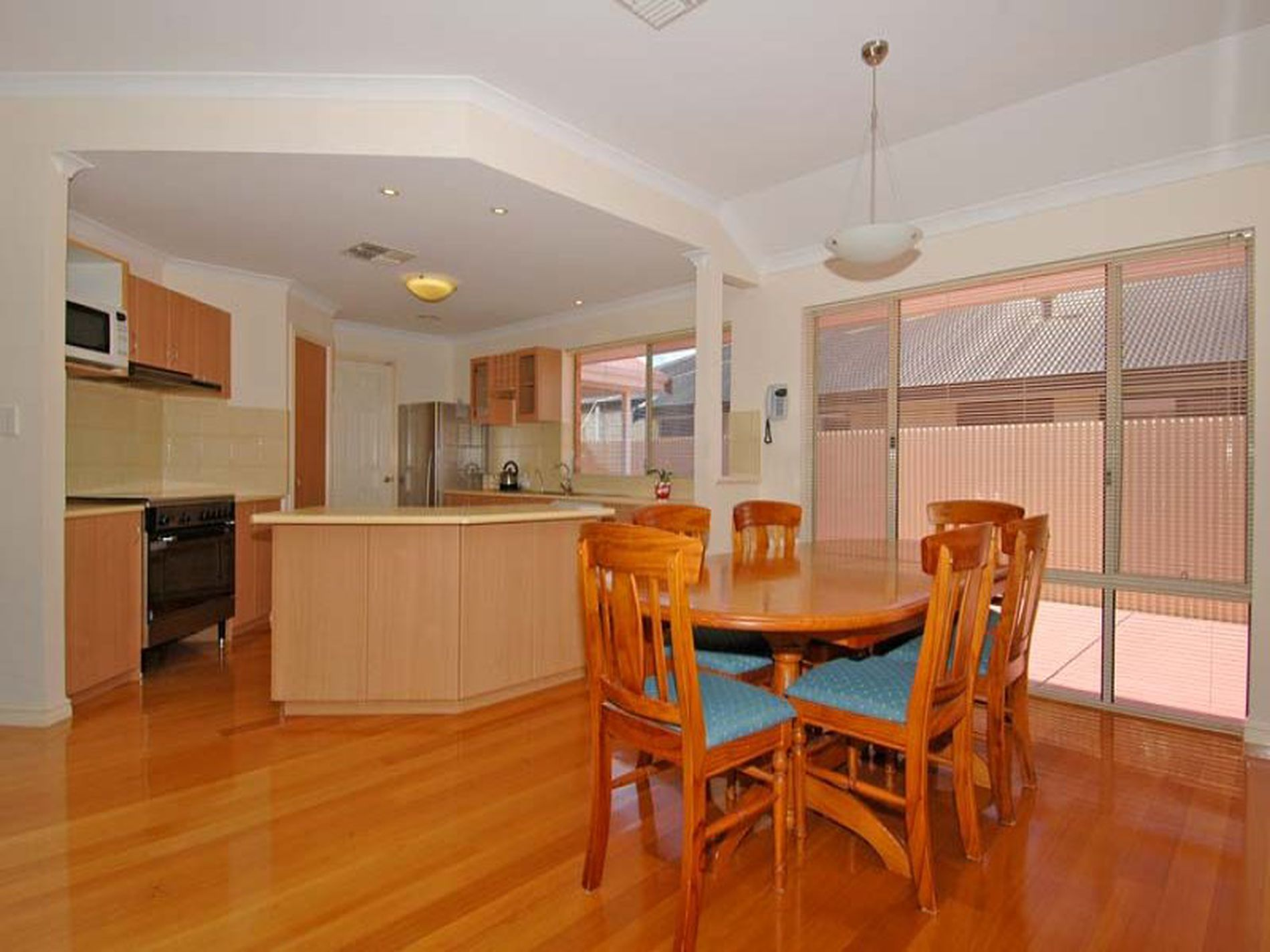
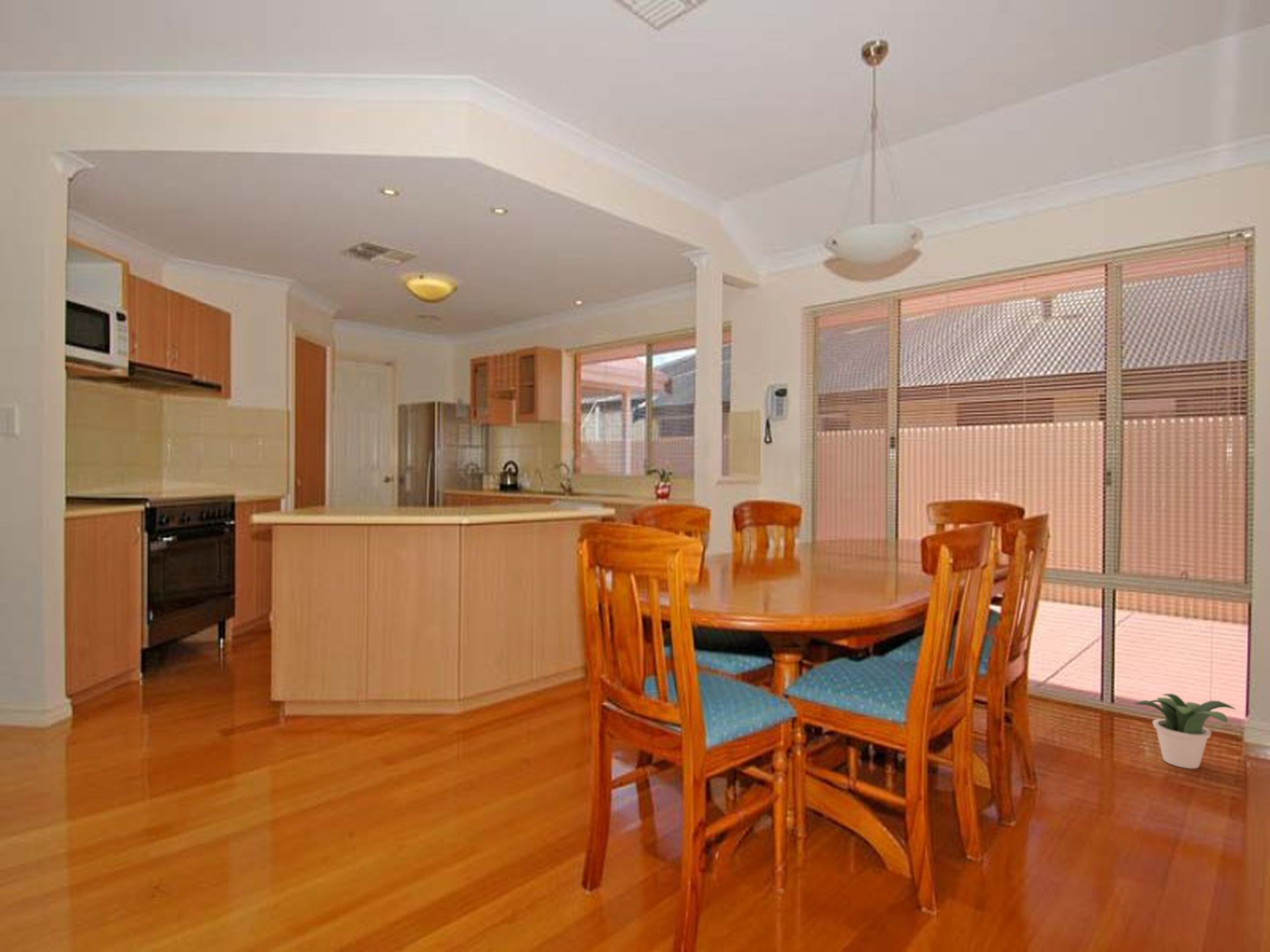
+ potted plant (1188, 732)
